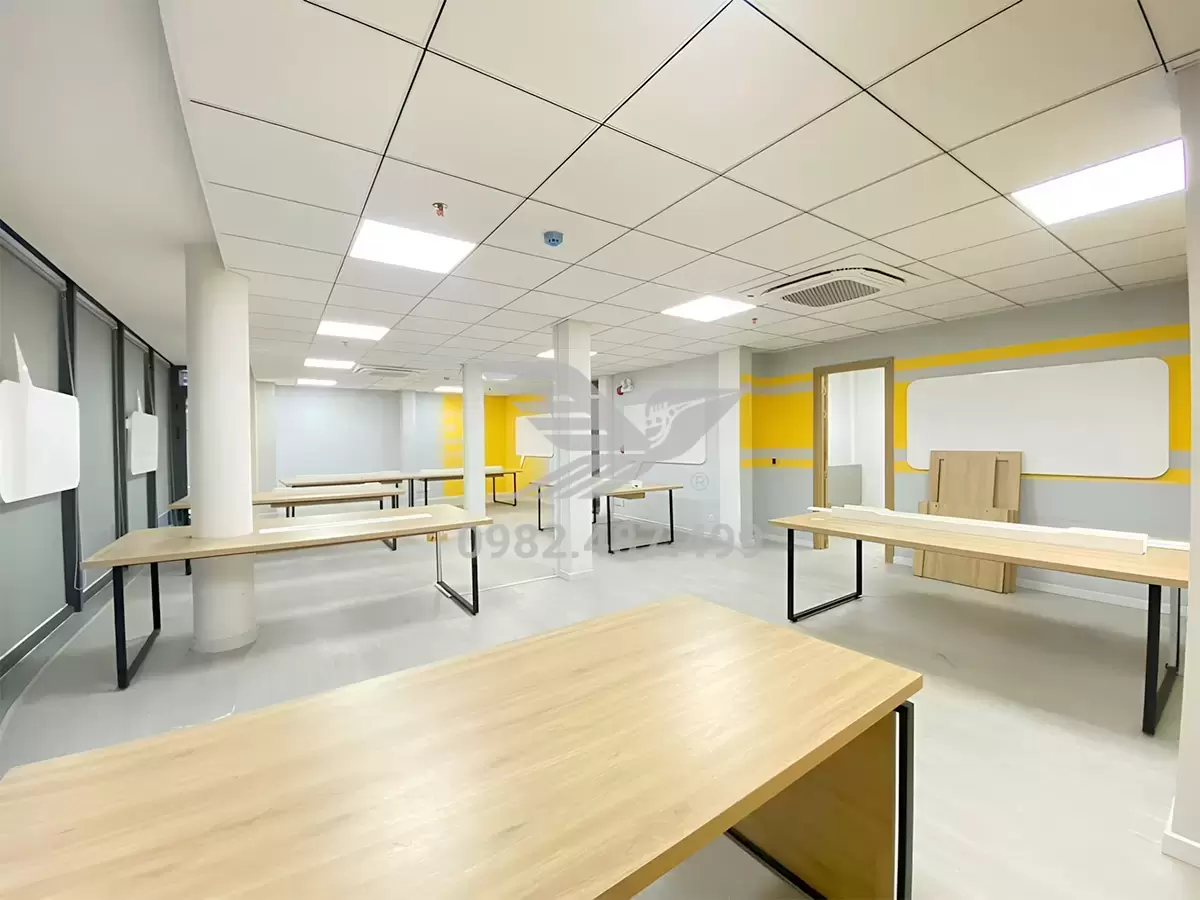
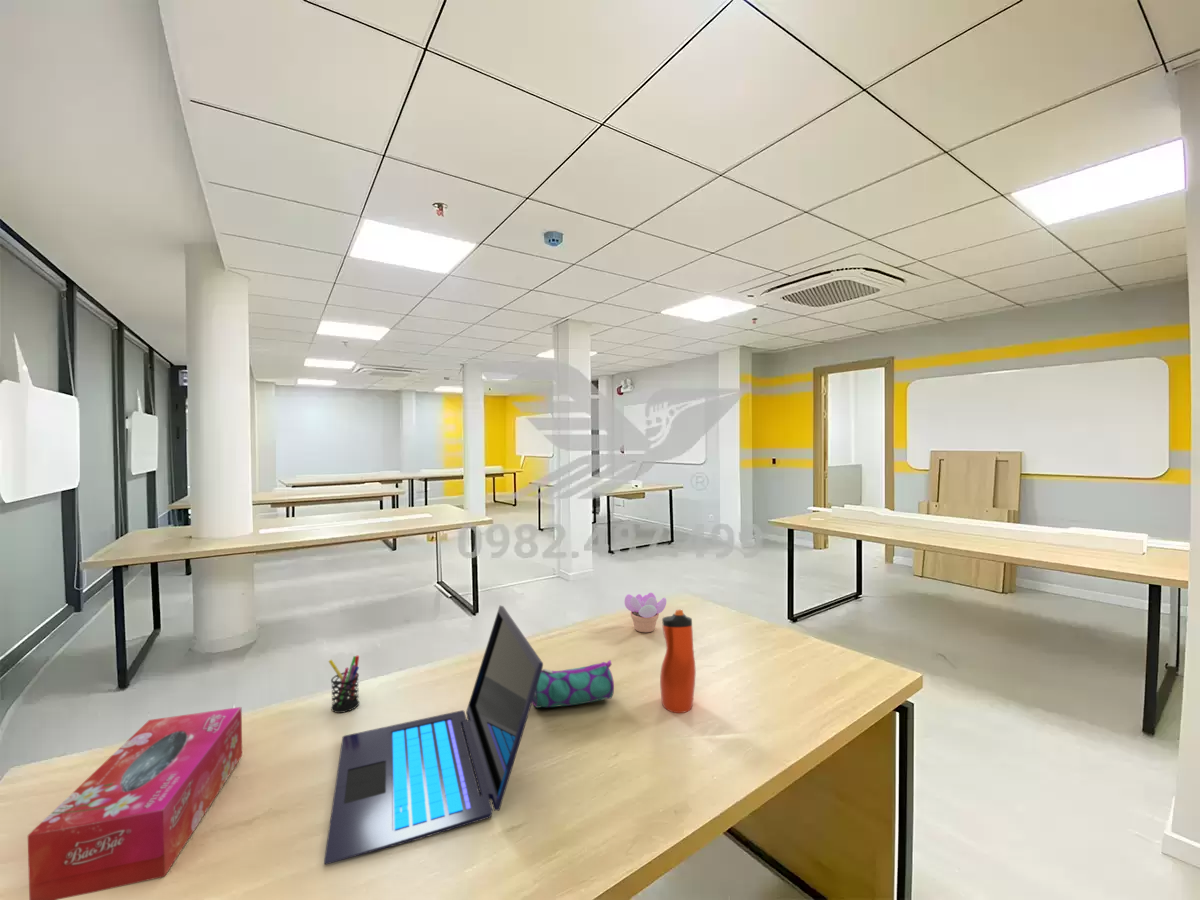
+ tissue box (155, 787)
+ succulent plant (646, 612)
+ pencil case (571, 683)
+ pen holder (348, 679)
+ water bottle (677, 657)
+ laptop (433, 716)
